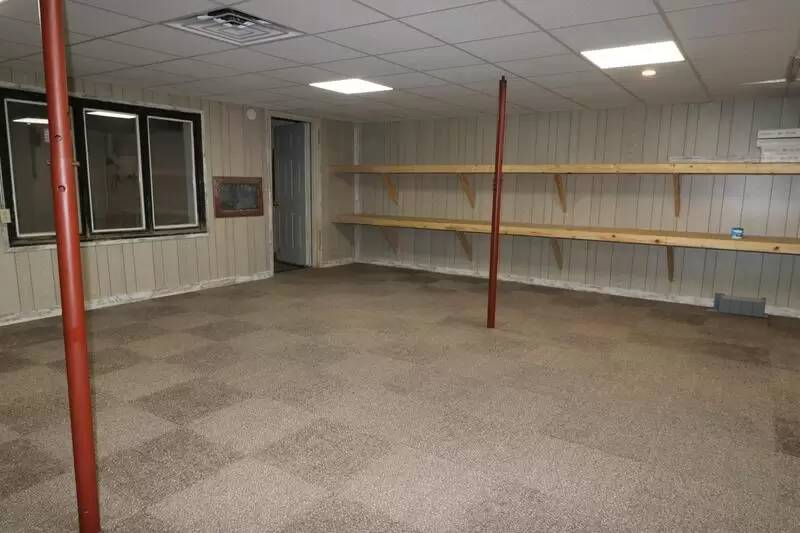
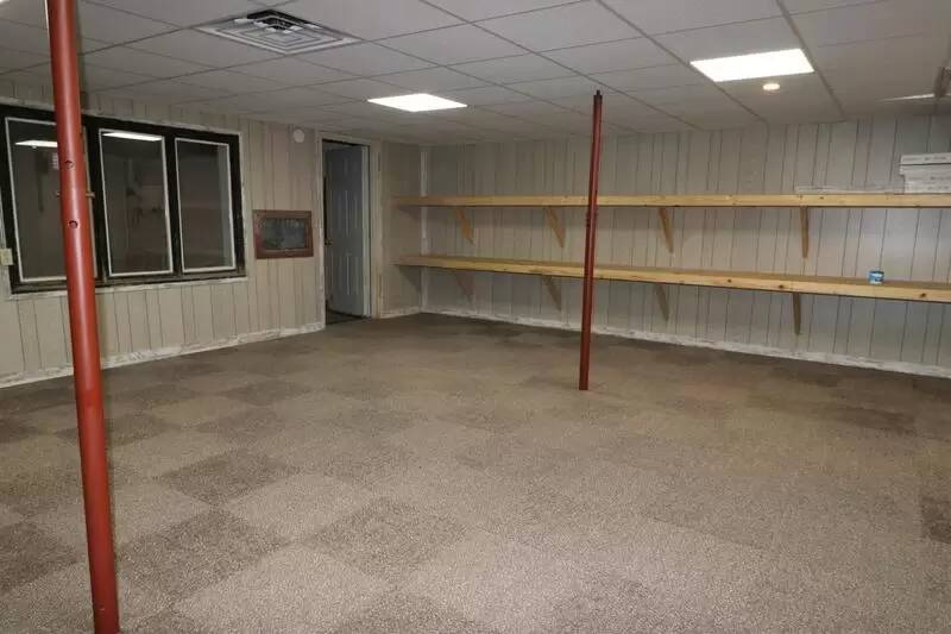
- storage bin (737, 304)
